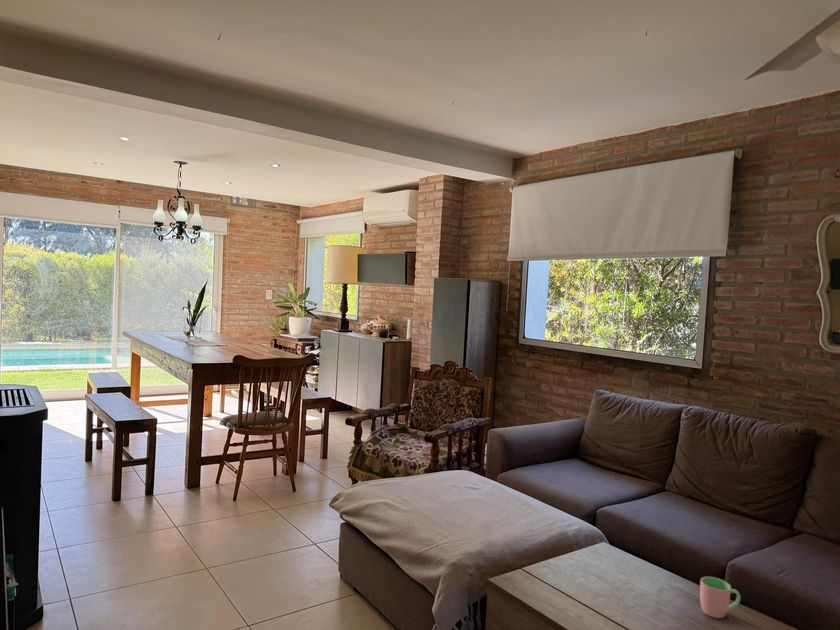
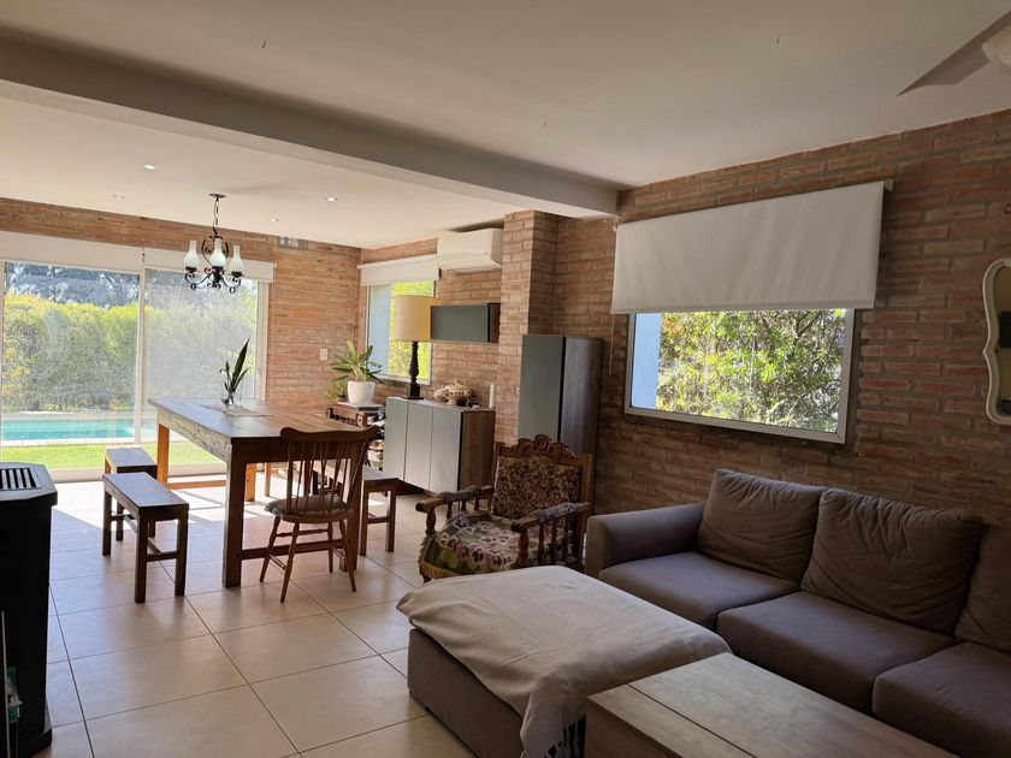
- cup (719, 598)
